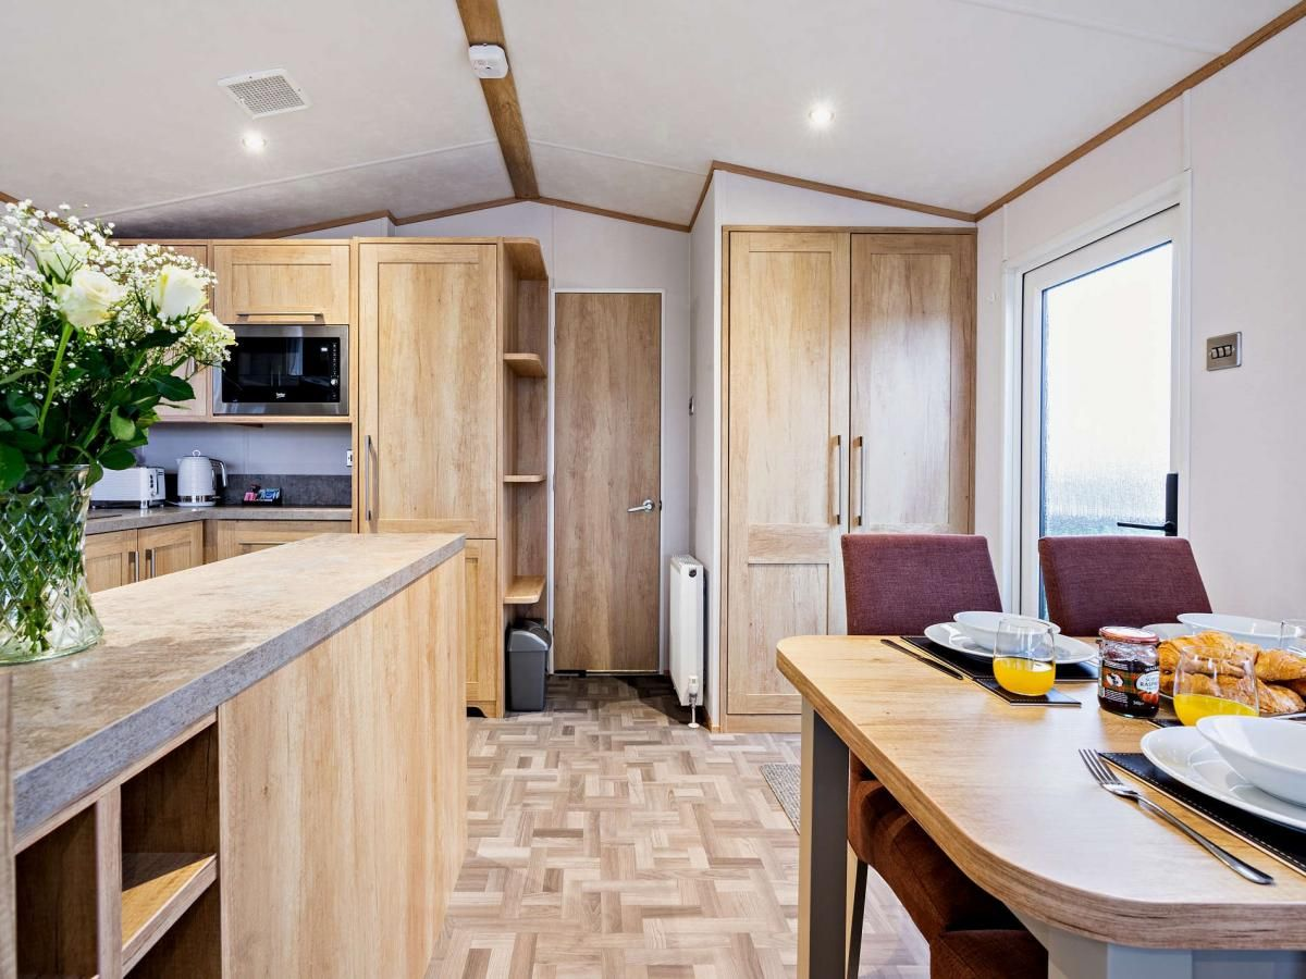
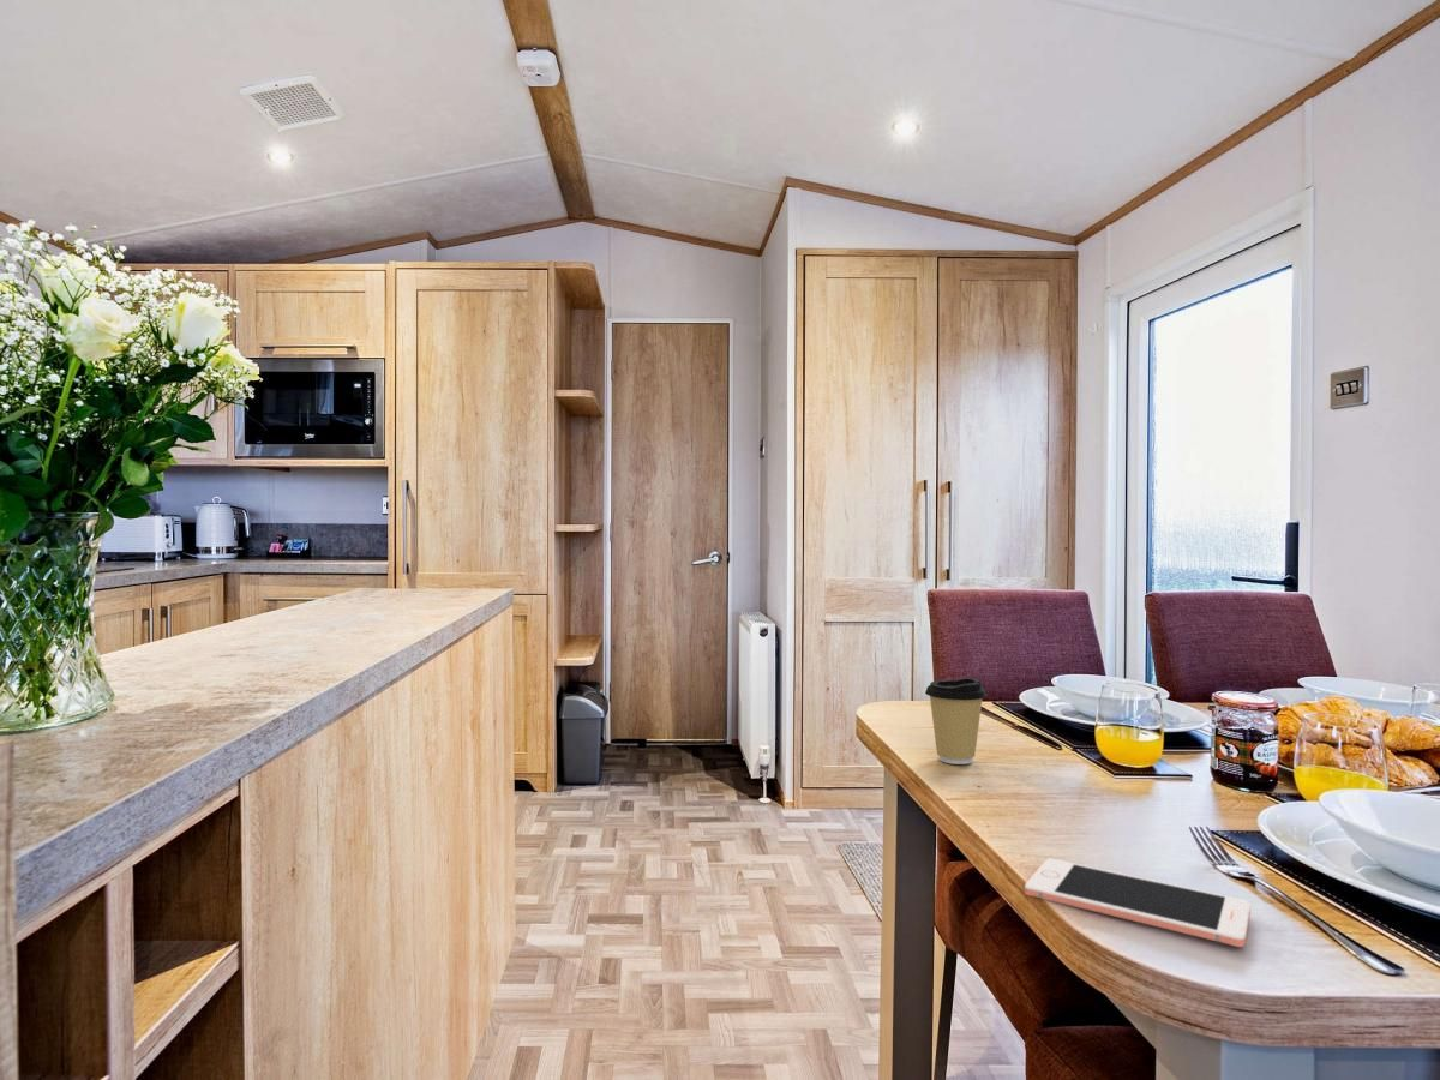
+ cell phone (1134, 898)
+ coffee cup (955, 720)
